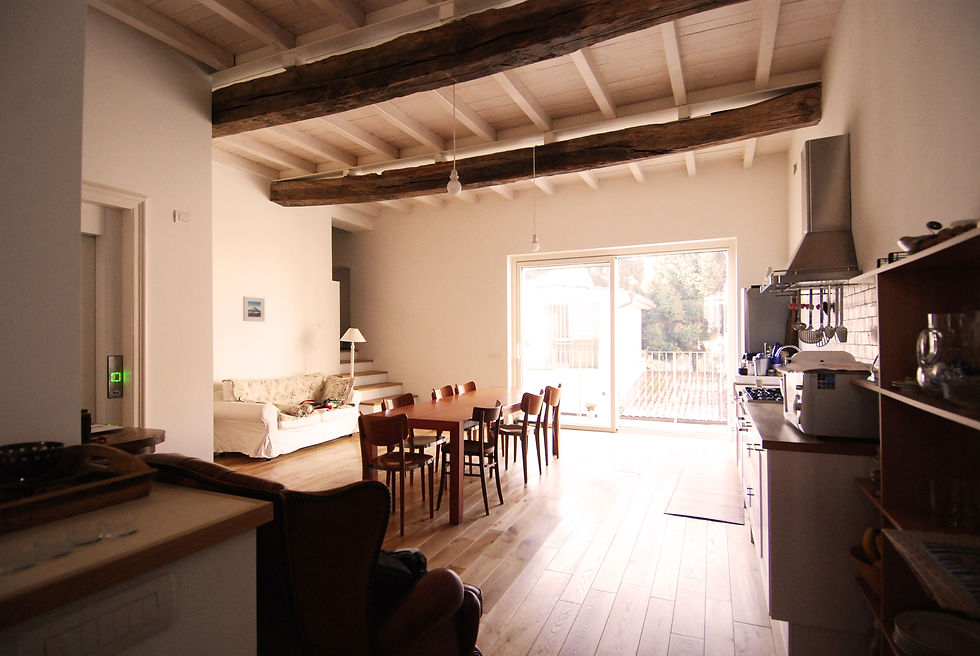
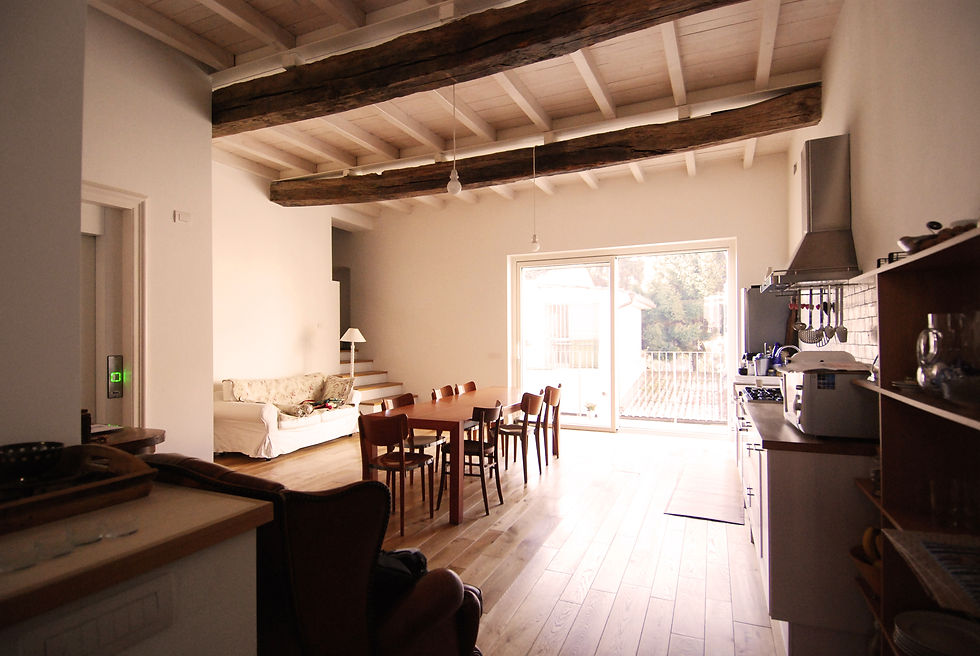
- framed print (254, 309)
